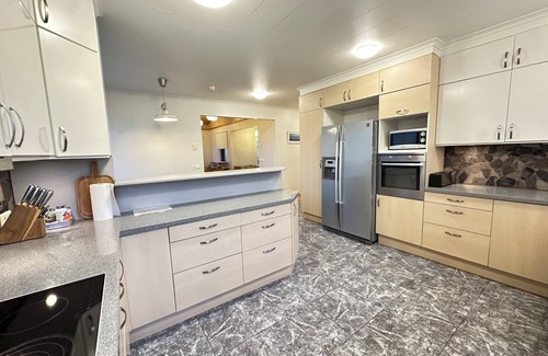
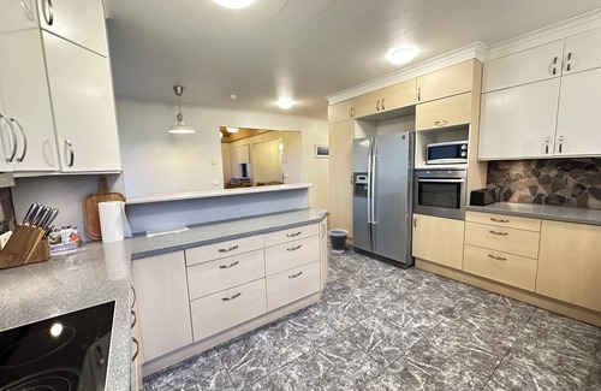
+ wastebasket (338, 241)
